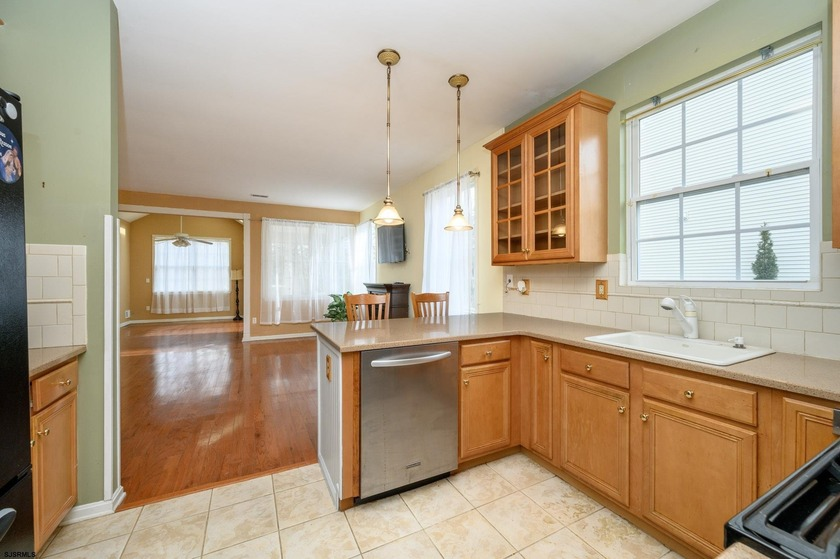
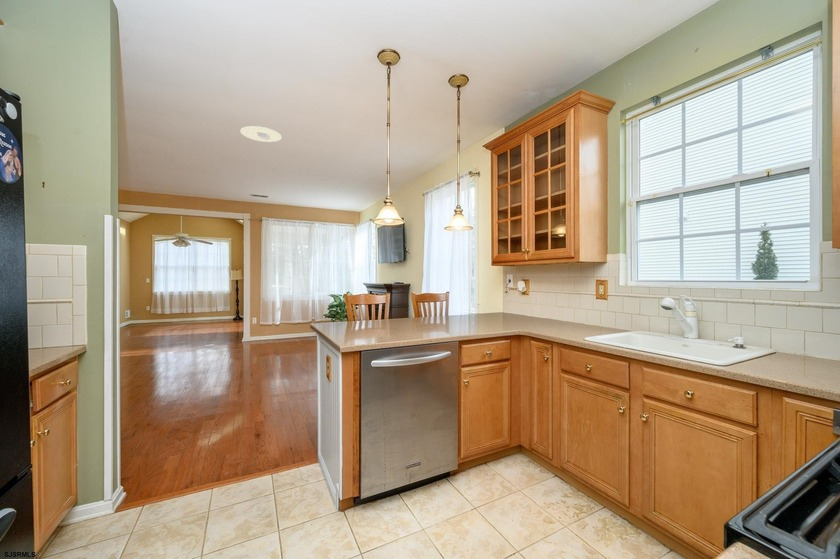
+ recessed light (261, 132)
